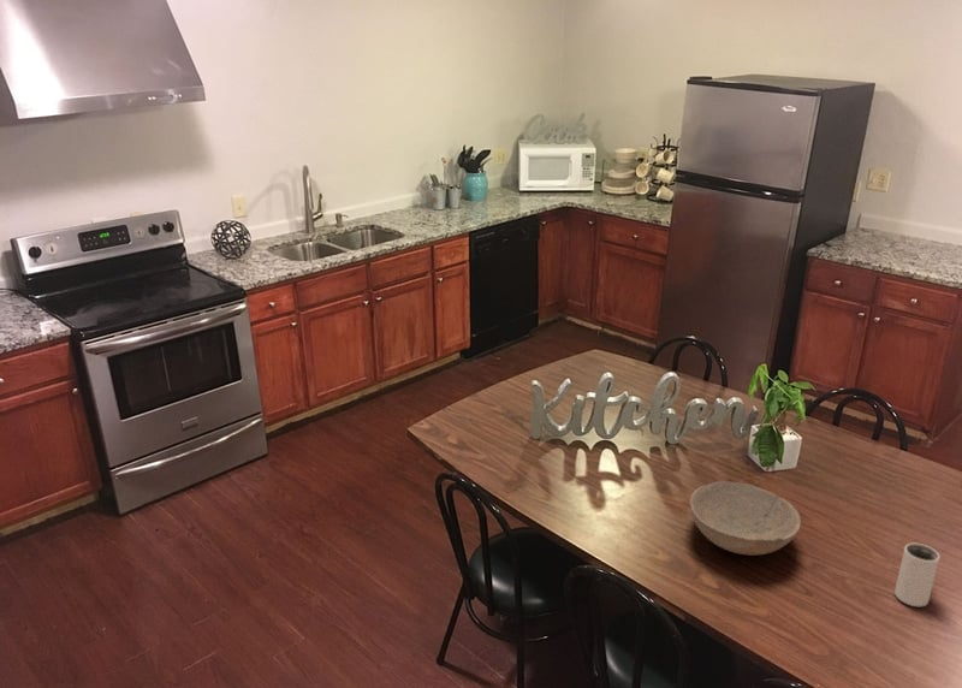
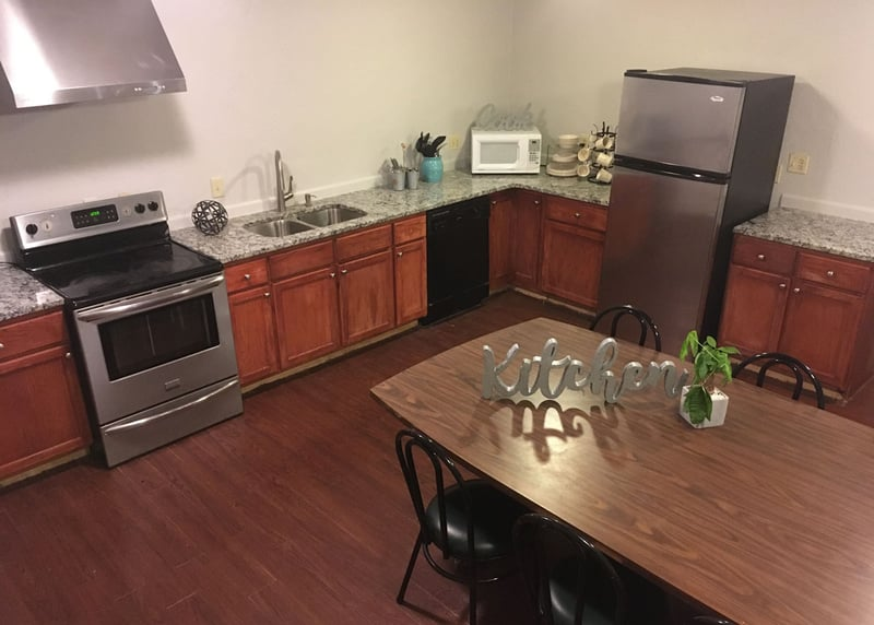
- bowl (741, 524)
- mug (918, 570)
